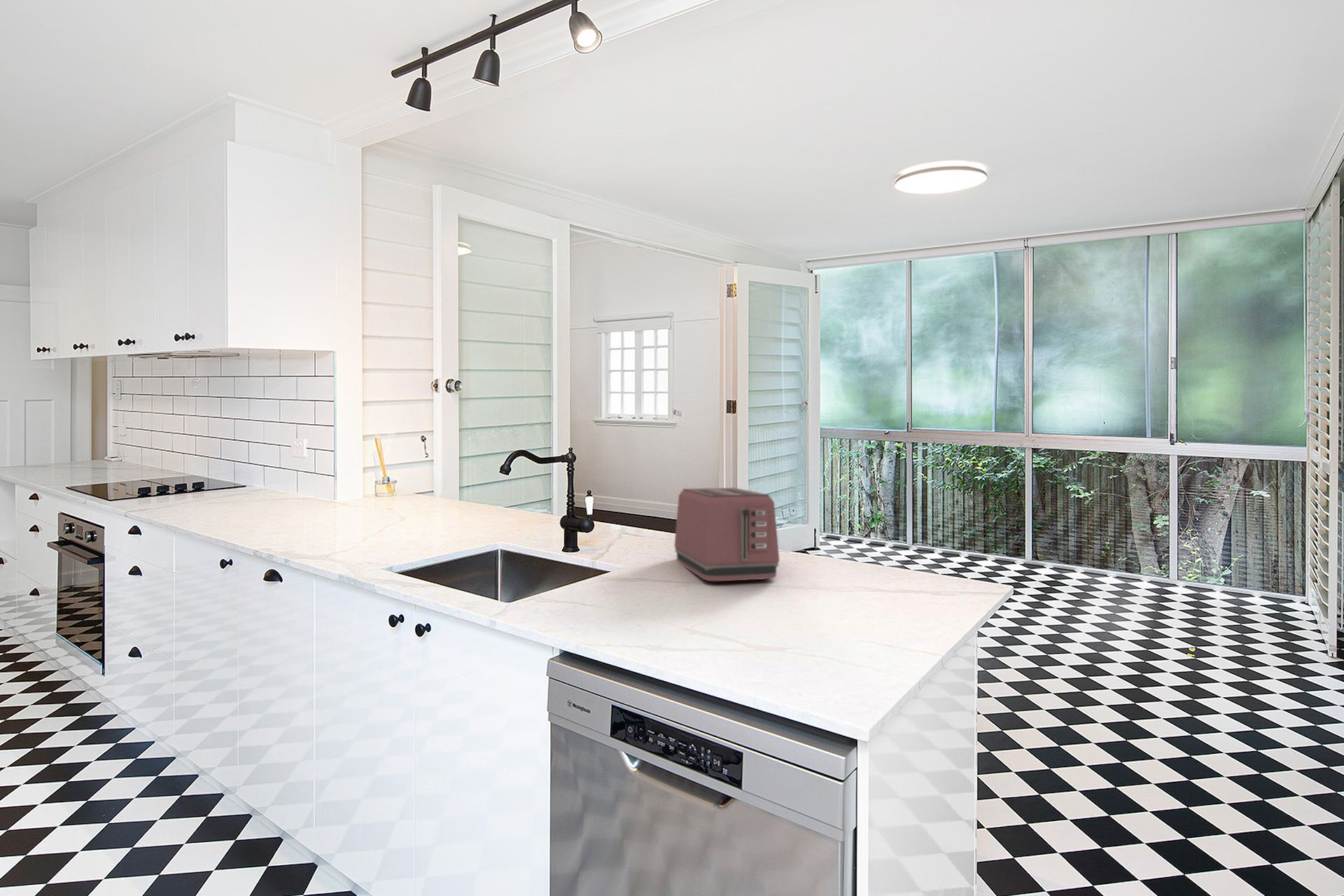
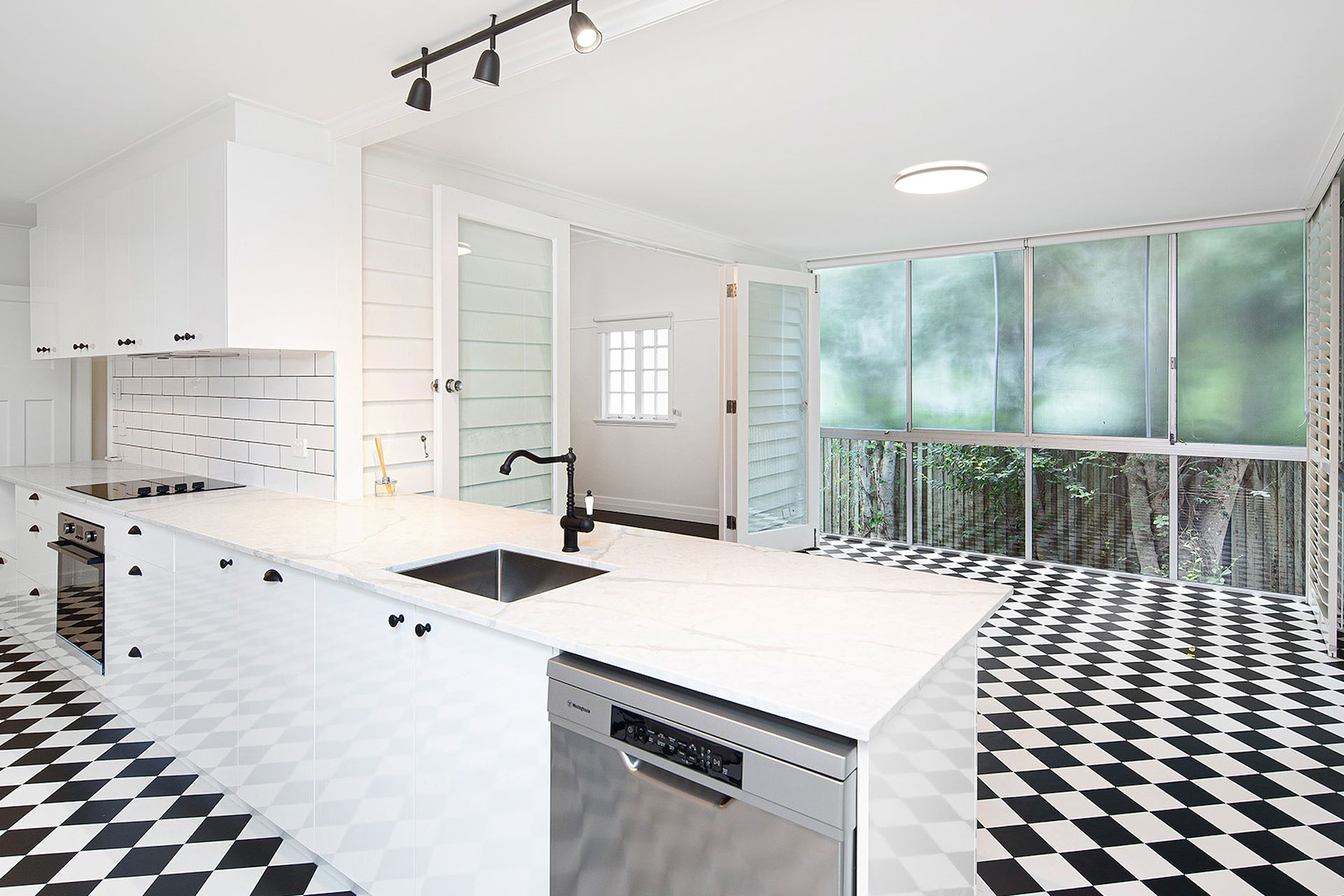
- toaster (724, 531)
